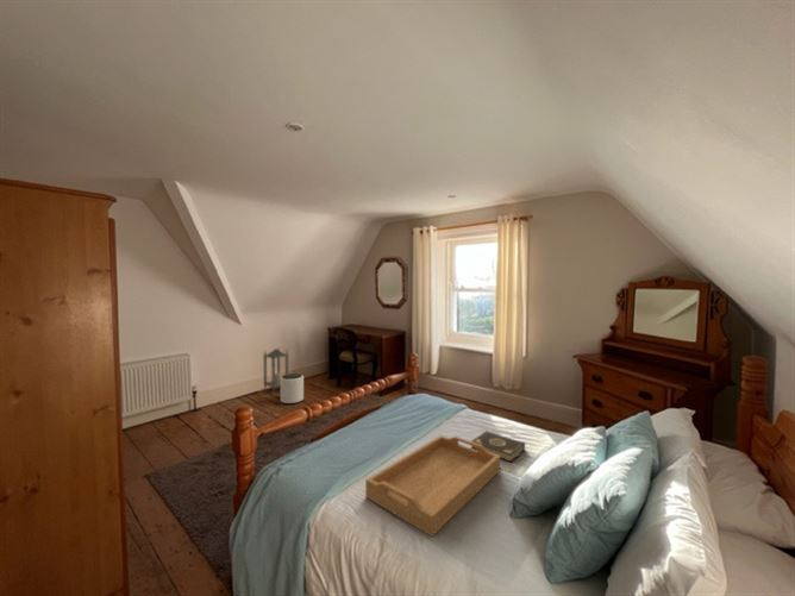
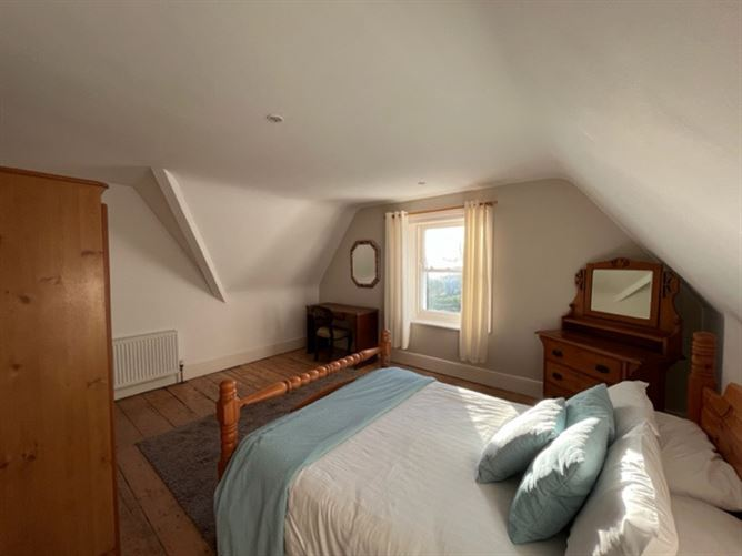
- book (497, 445)
- lantern (277, 369)
- serving tray (437, 472)
- plant pot (292, 388)
